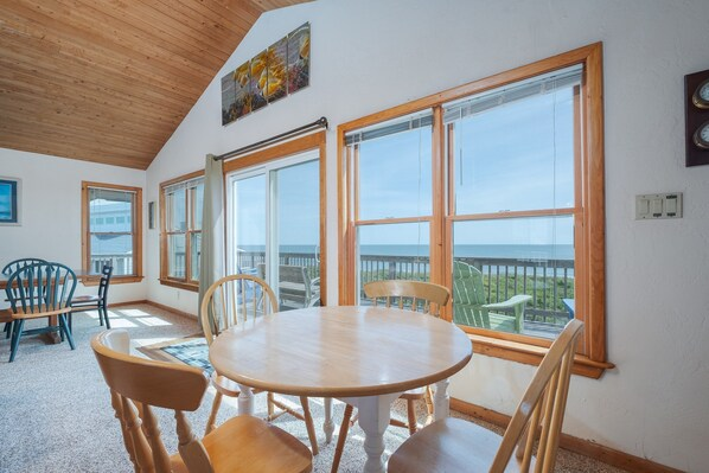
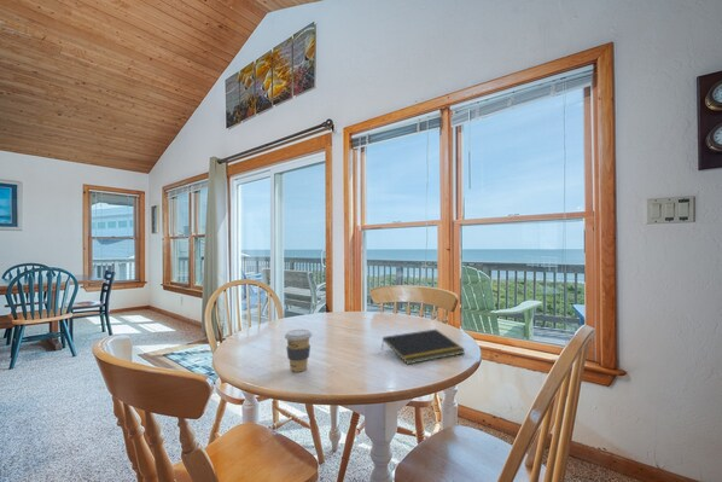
+ coffee cup (298, 350)
+ notepad (423, 344)
